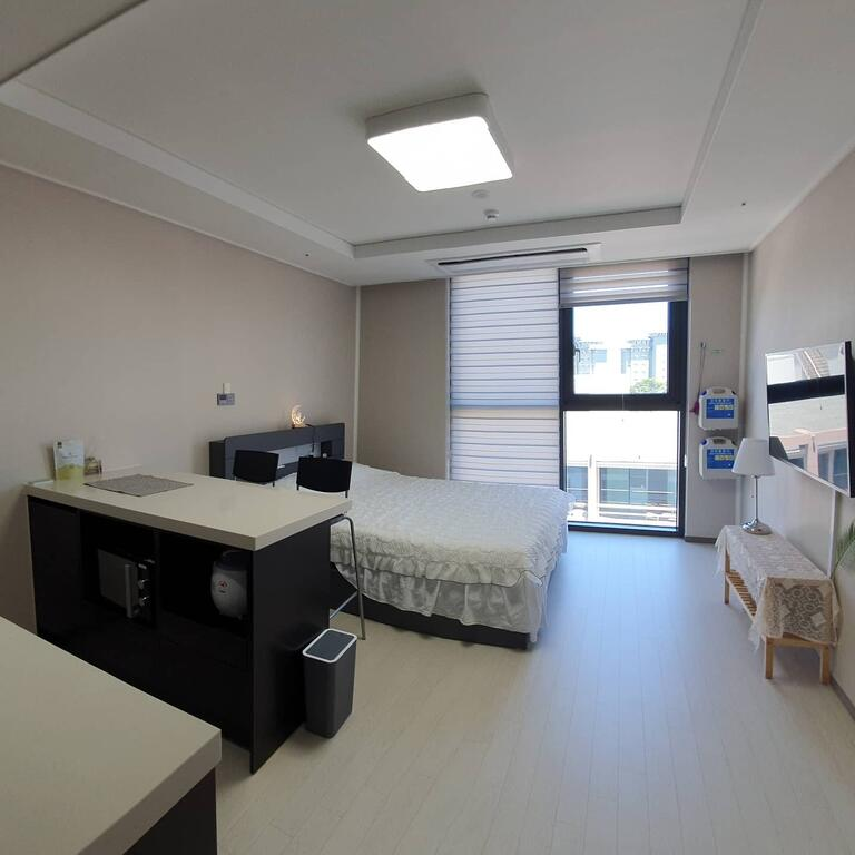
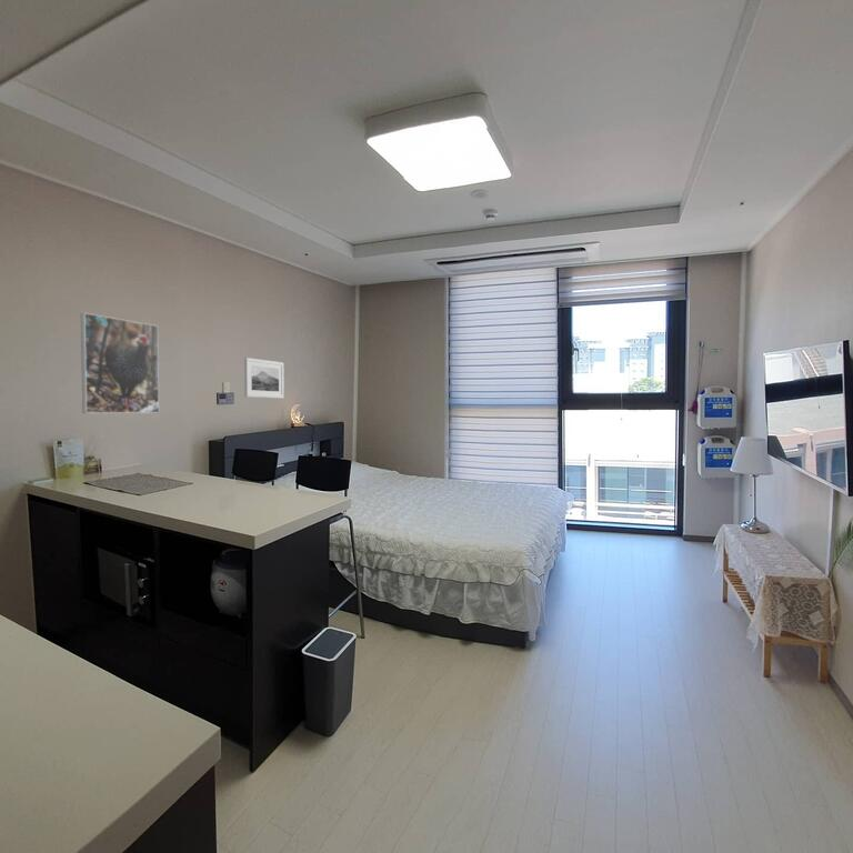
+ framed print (264, 379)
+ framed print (122, 367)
